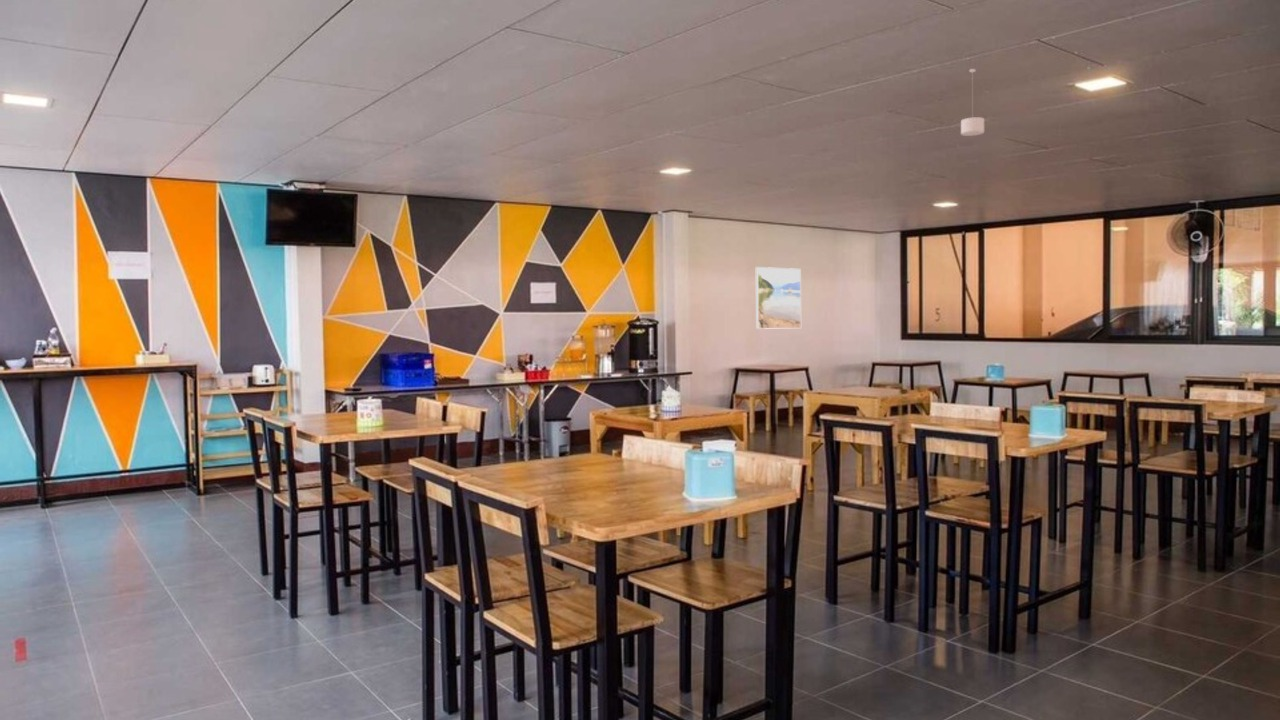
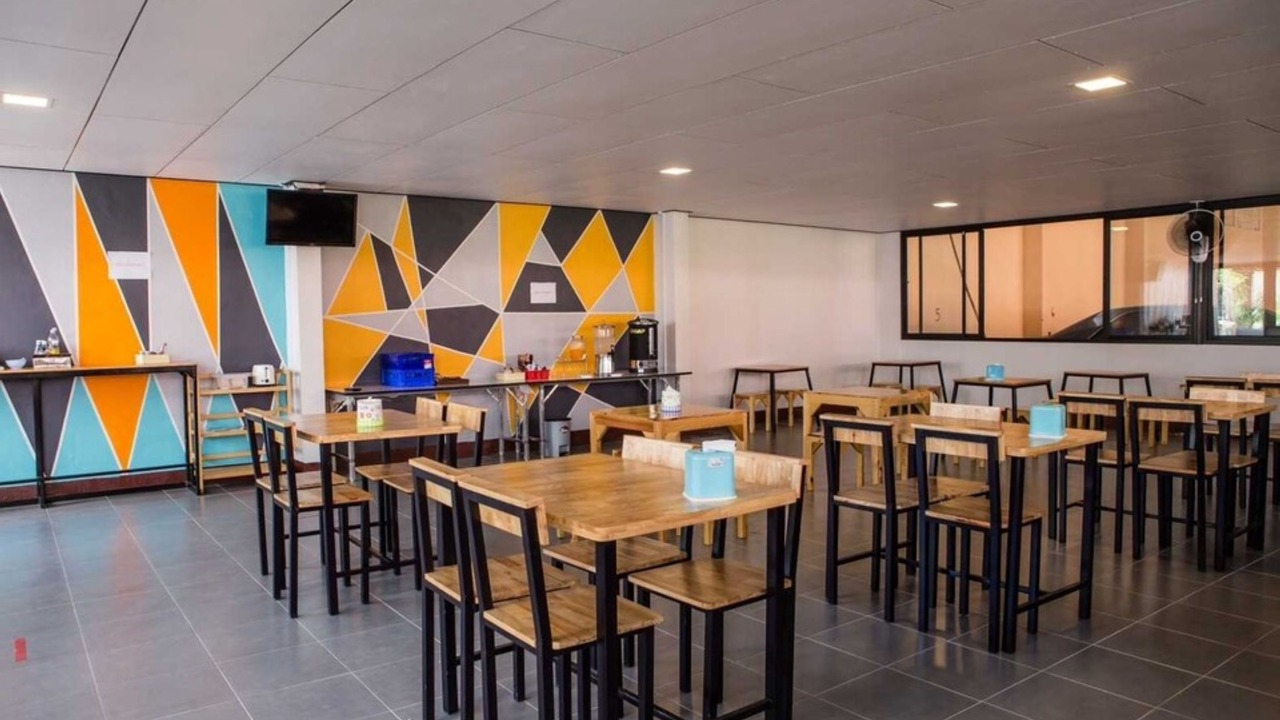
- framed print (778, 298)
- pendant light (972, 101)
